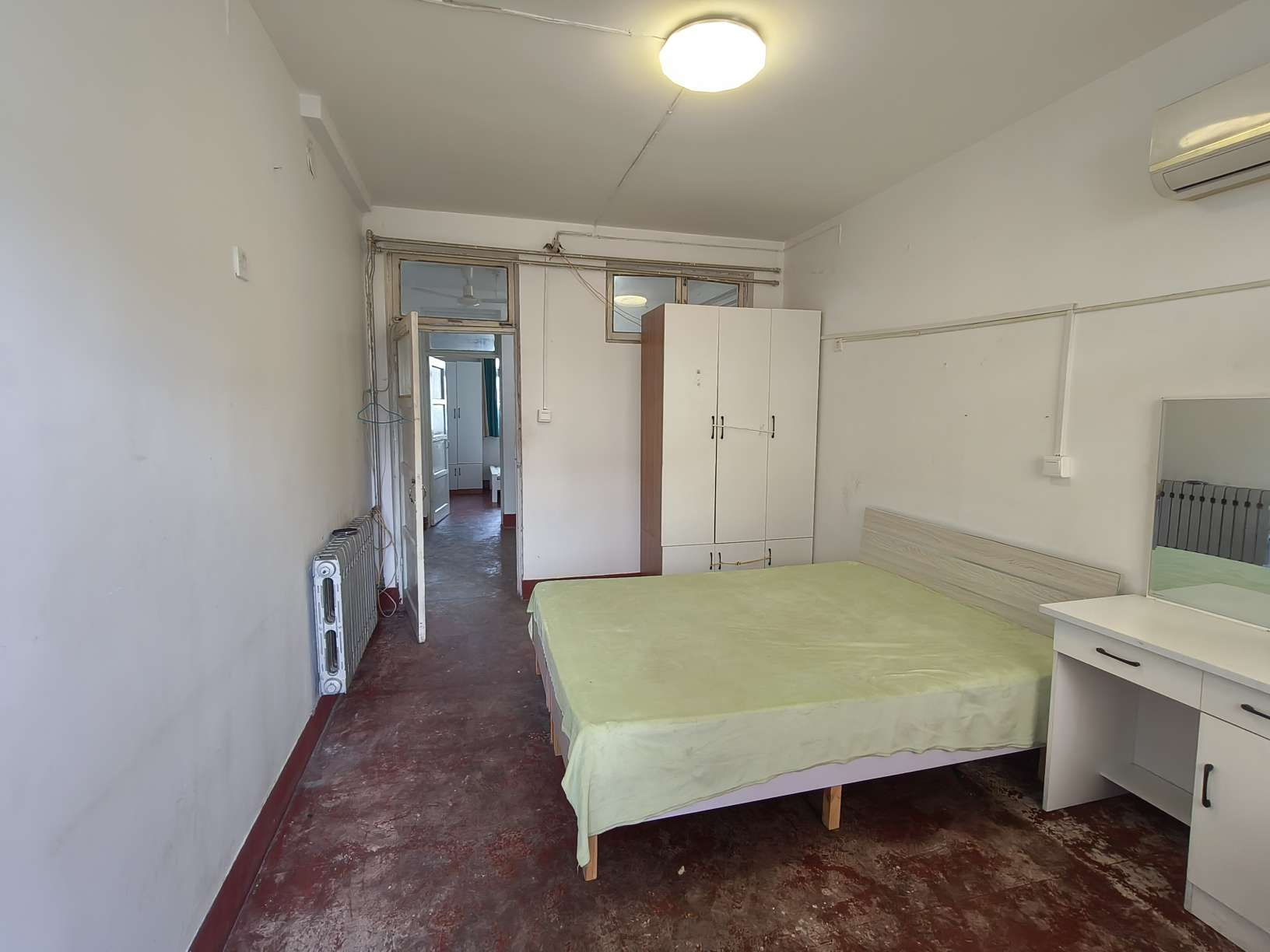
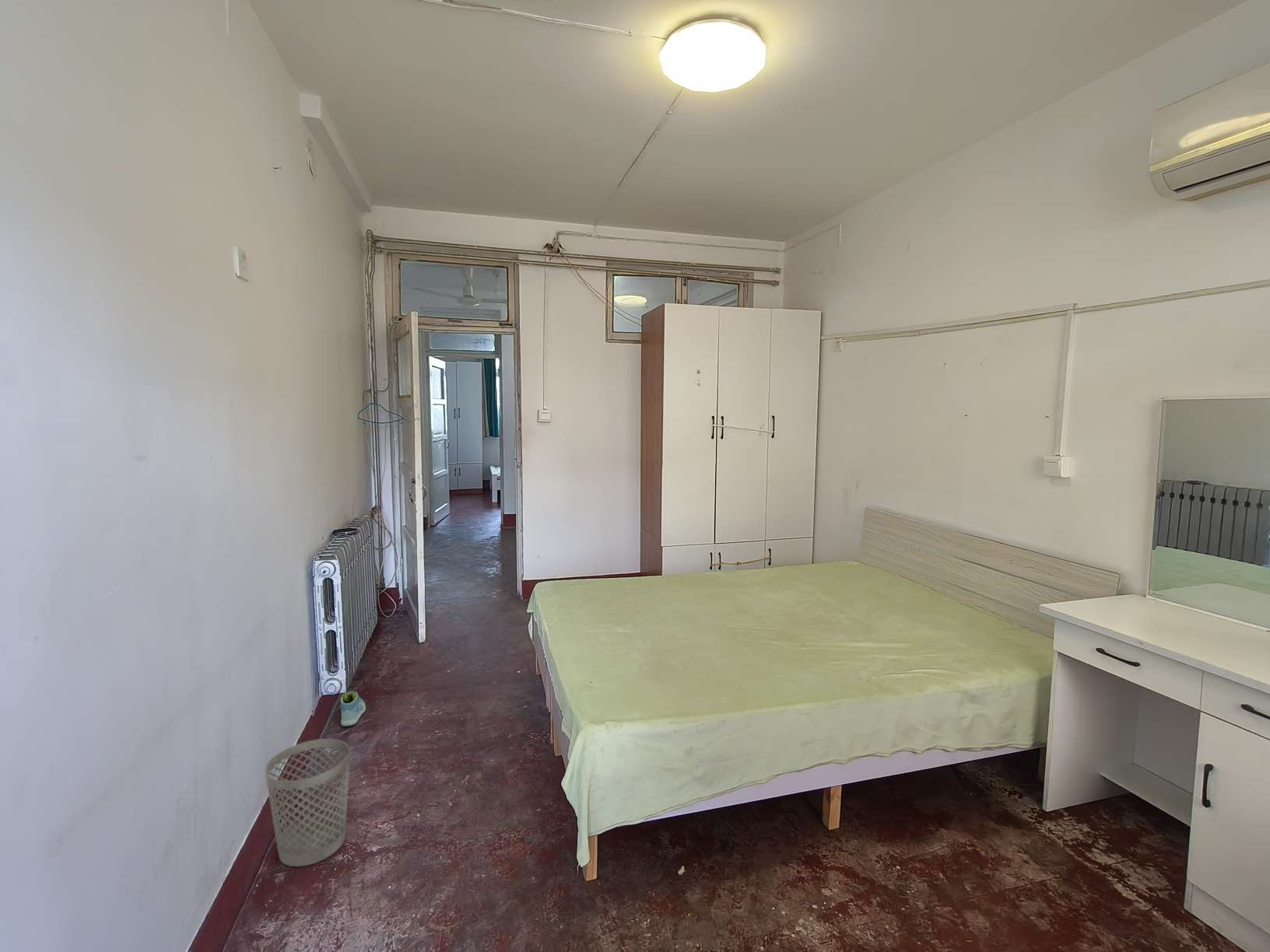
+ wastebasket (310, 802)
+ sneaker (353, 701)
